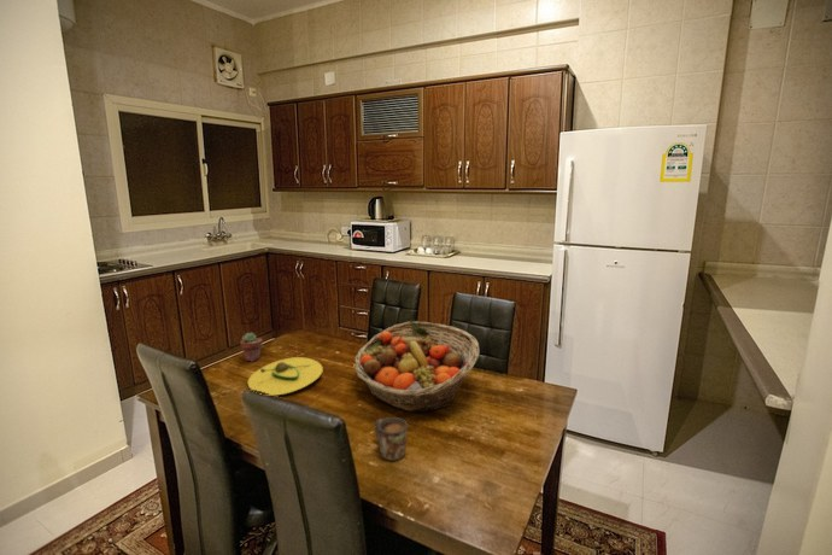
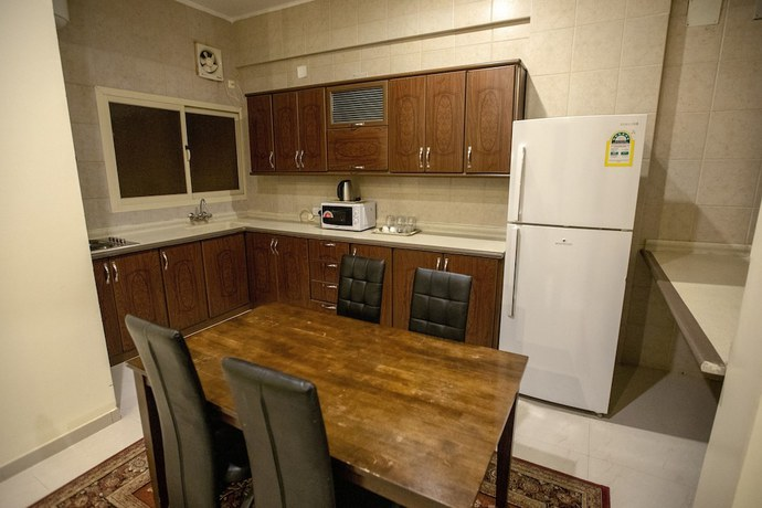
- avocado (285, 370)
- fruit basket (415, 363)
- potted succulent (251, 345)
- mug (388, 436)
